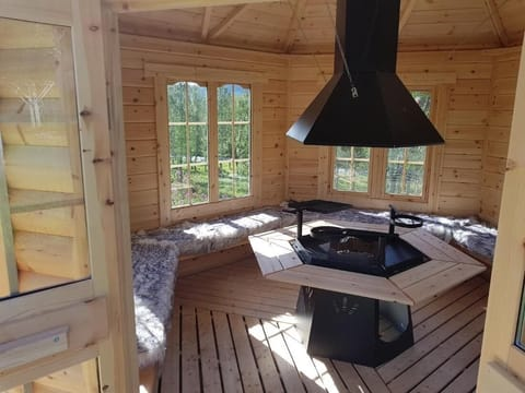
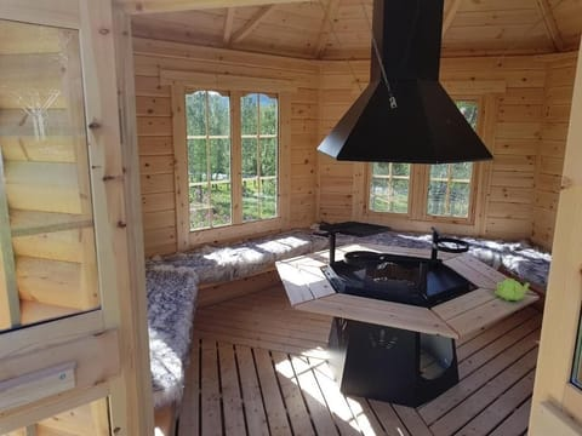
+ teapot (512, 288)
